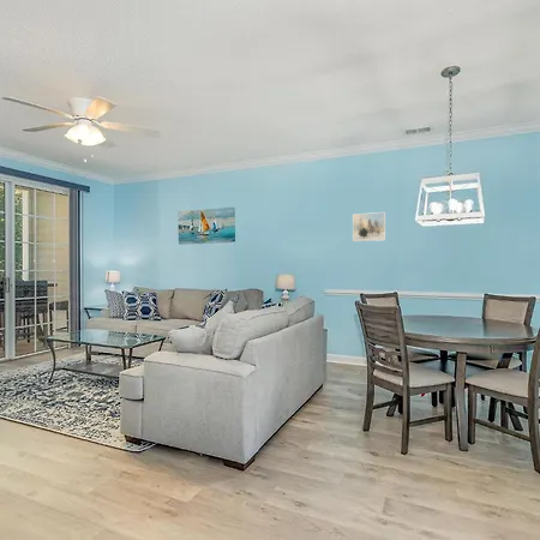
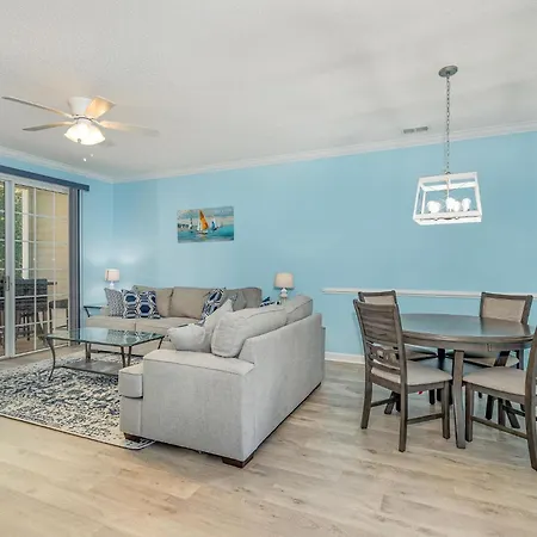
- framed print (368, 227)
